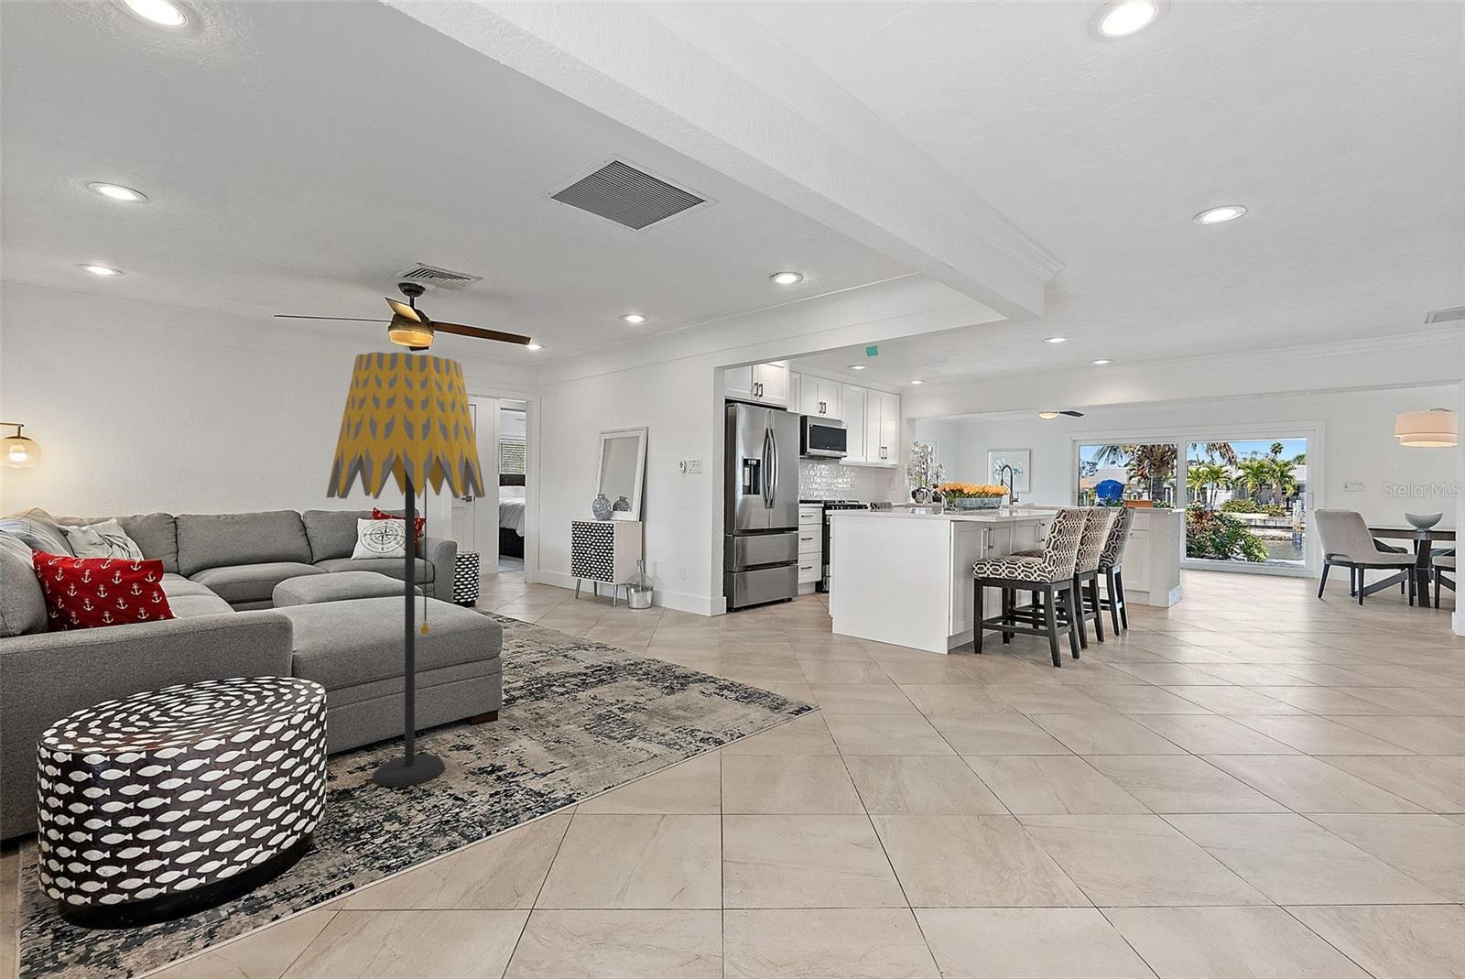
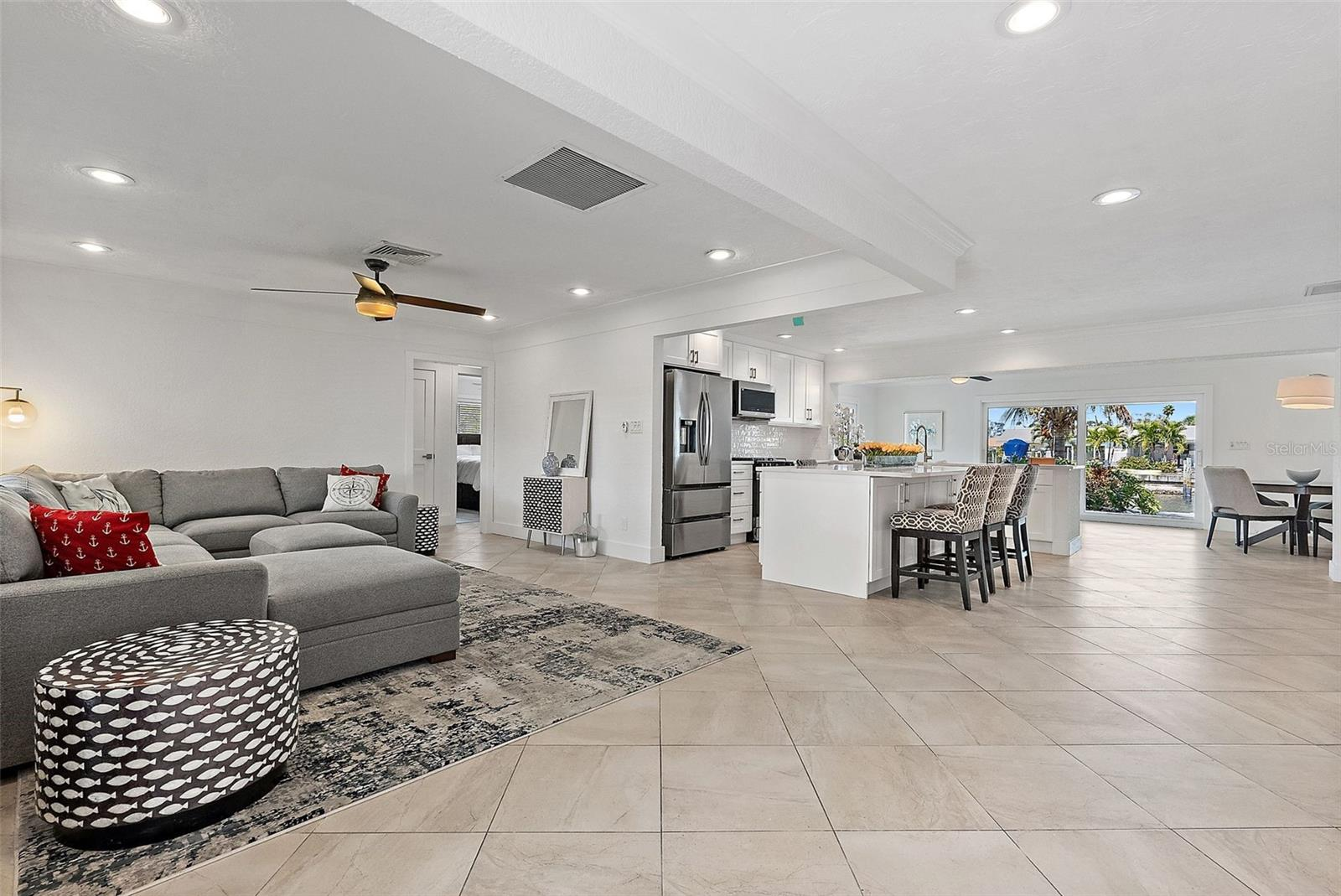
- floor lamp (410, 567)
